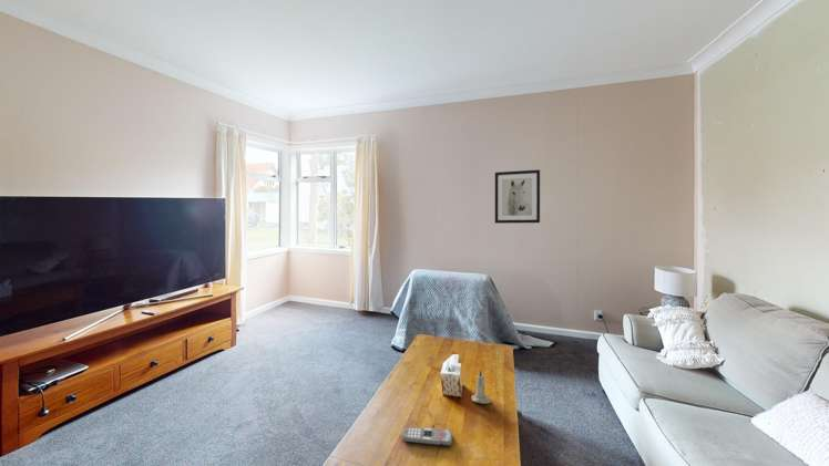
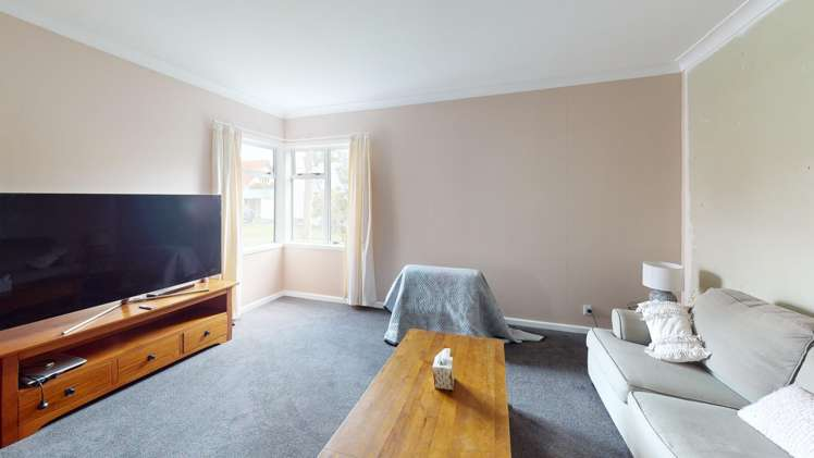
- remote control (427, 435)
- wall art (516, 197)
- candle (481, 384)
